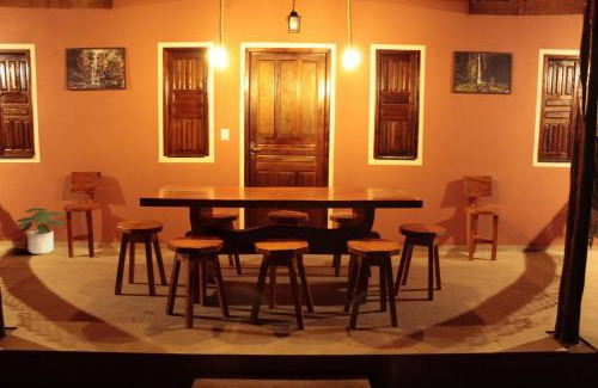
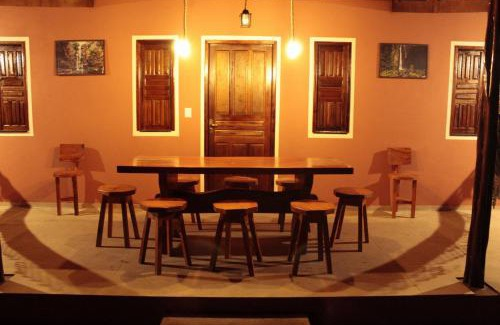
- potted plant (41, 230)
